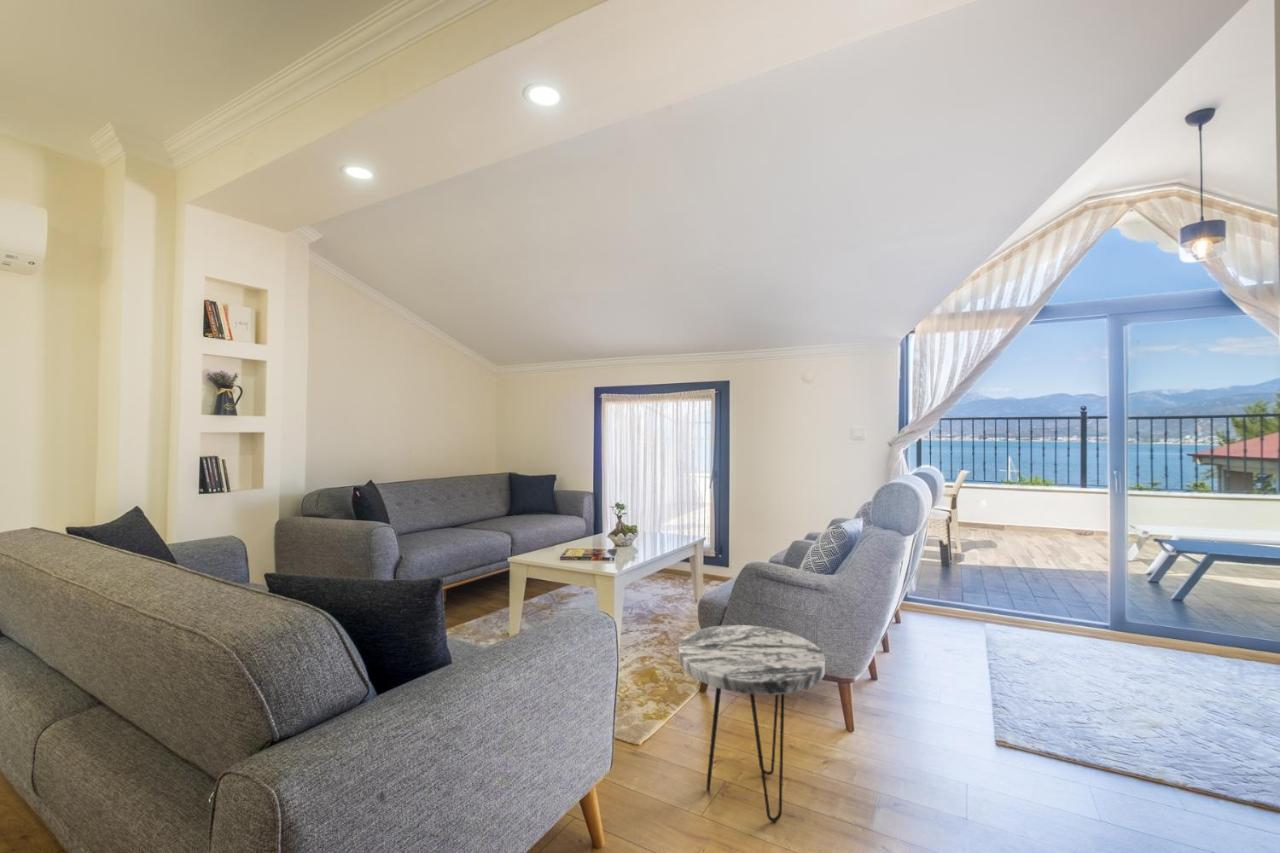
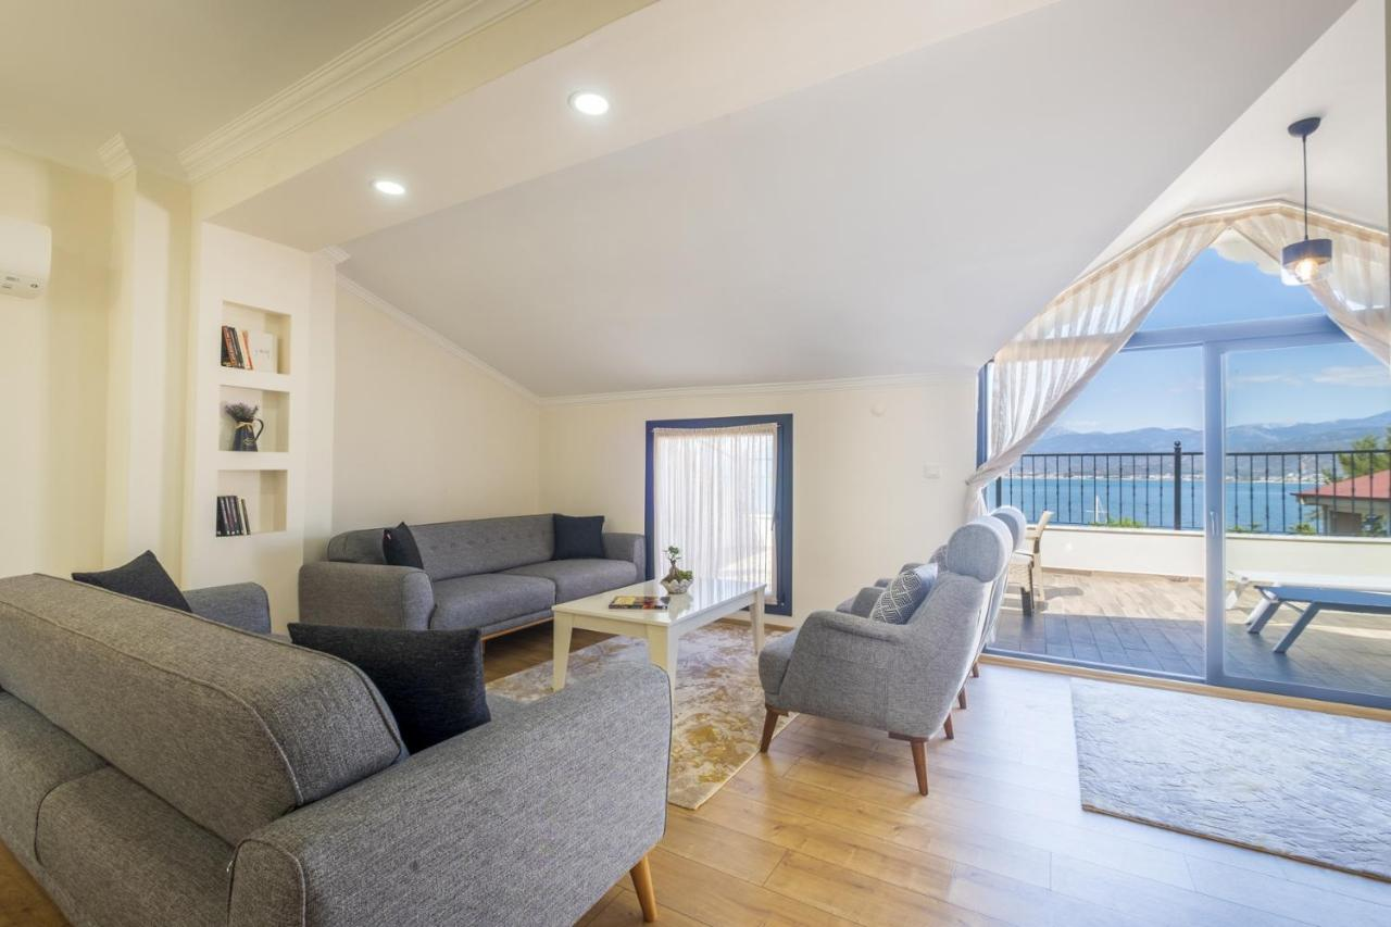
- side table (753, 720)
